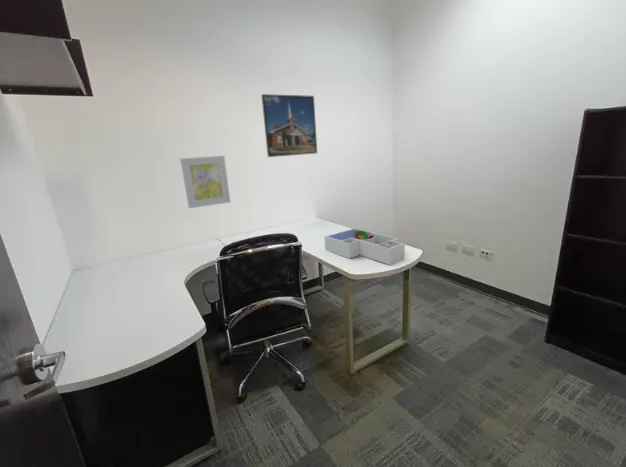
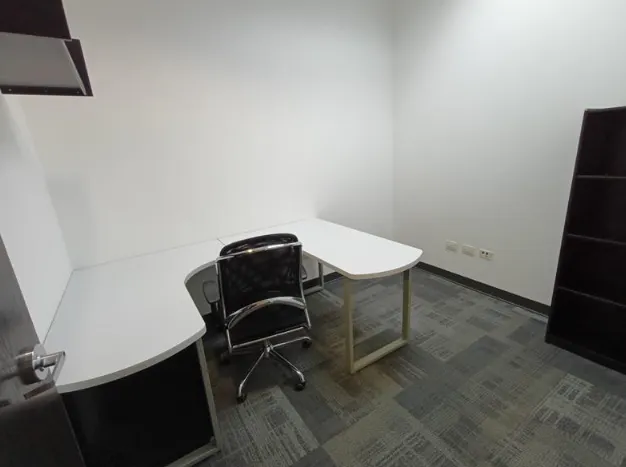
- desk organizer (365, 245)
- wall art (206, 181)
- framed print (291, 125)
